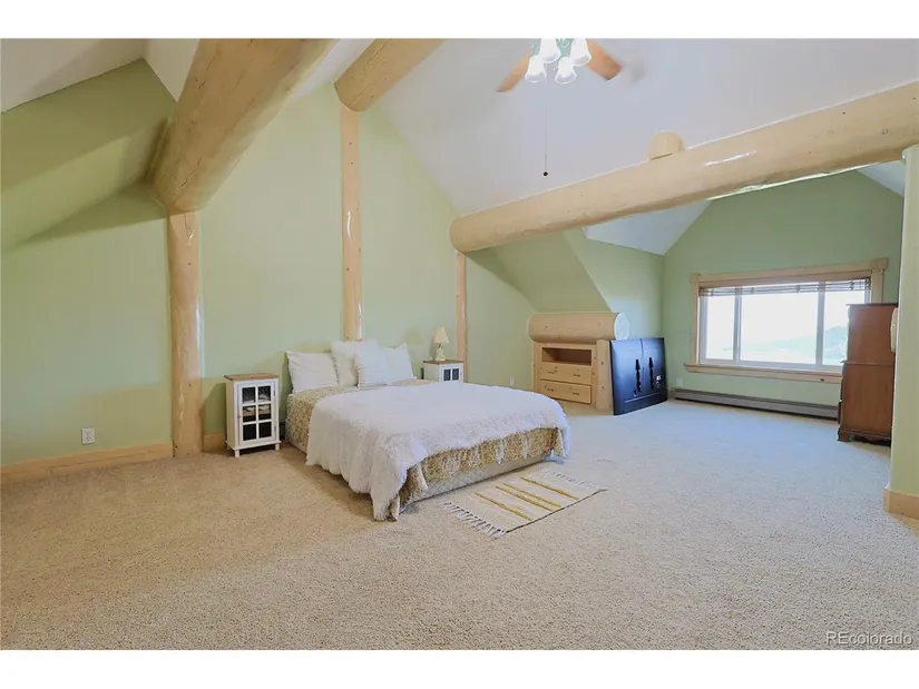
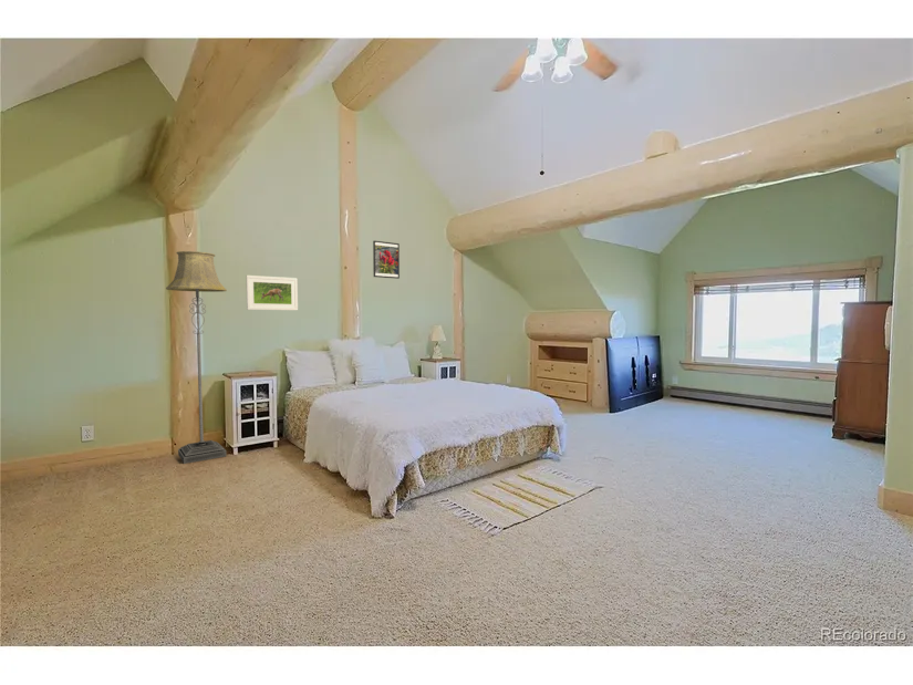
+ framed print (272, 293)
+ floor lamp (199, 355)
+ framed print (386, 259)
